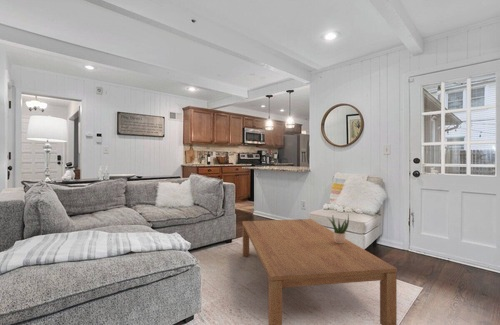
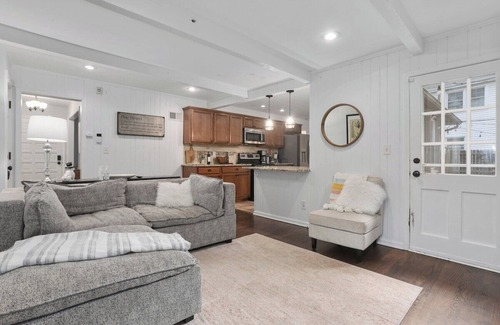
- potted plant (339, 226)
- coffee table (297, 259)
